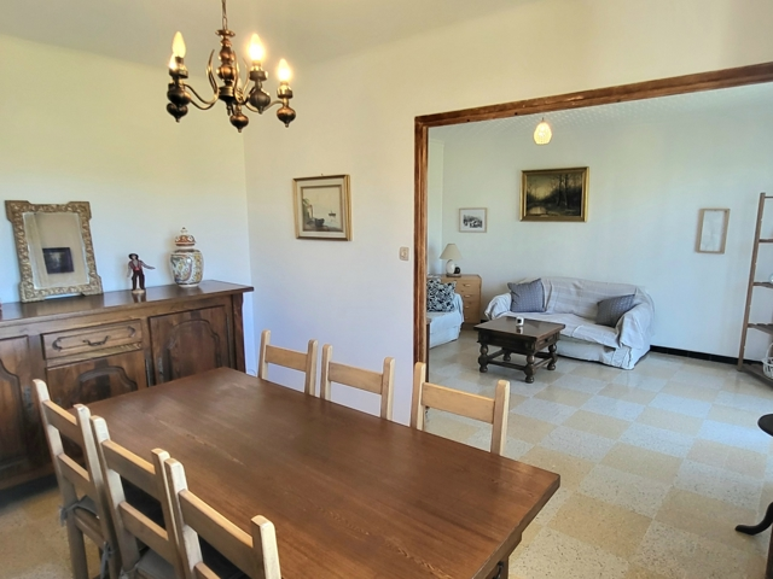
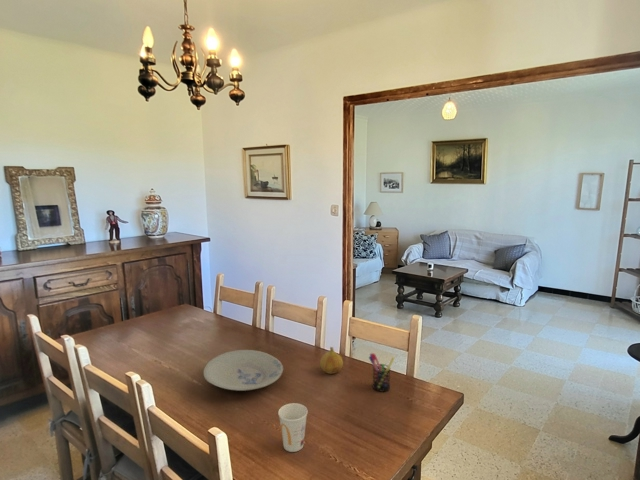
+ fruit (331, 358)
+ cup (293, 428)
+ pen holder (381, 371)
+ bowl (244, 373)
